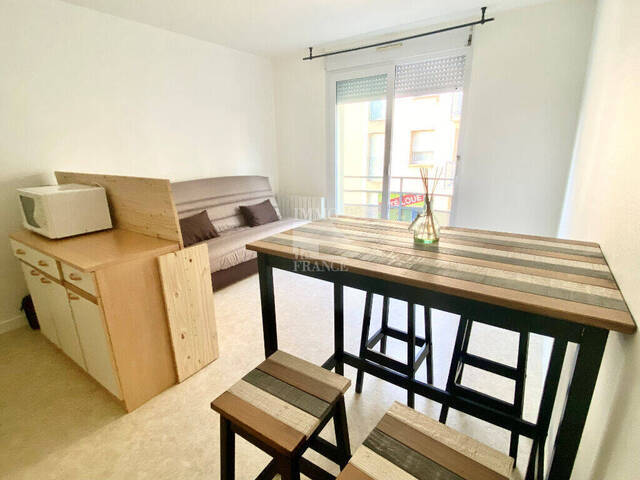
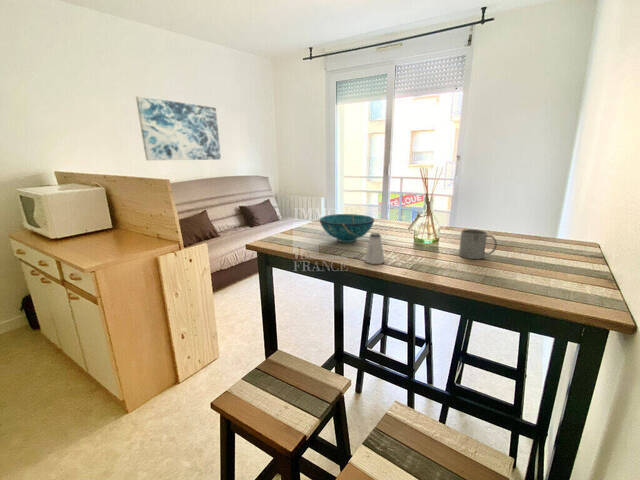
+ saltshaker (374, 247)
+ wall art (183, 132)
+ mug (478, 244)
+ bowl (346, 229)
